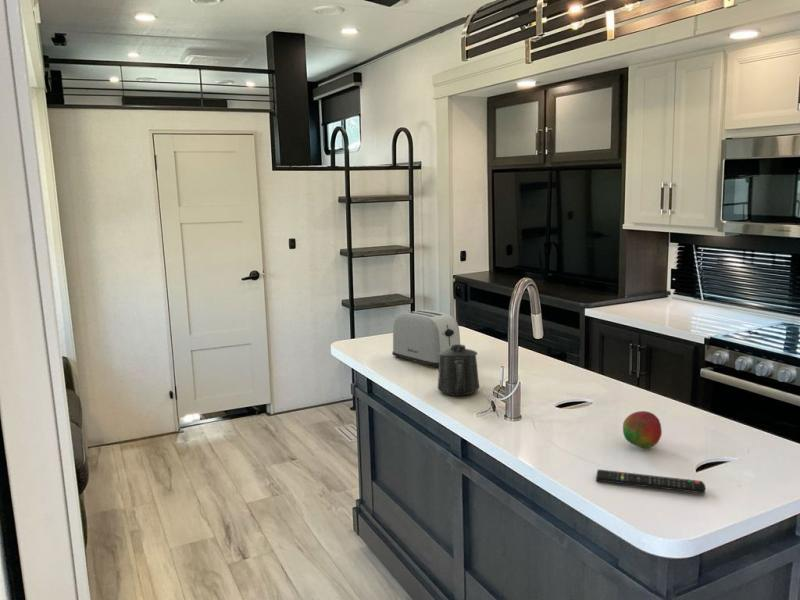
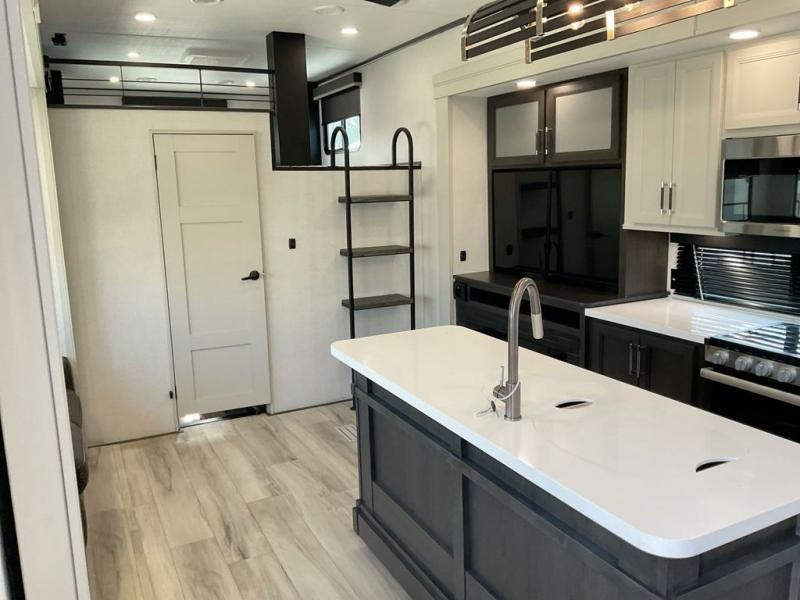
- toaster (426, 336)
- fruit (640, 429)
- remote control (649, 482)
- mug (461, 370)
